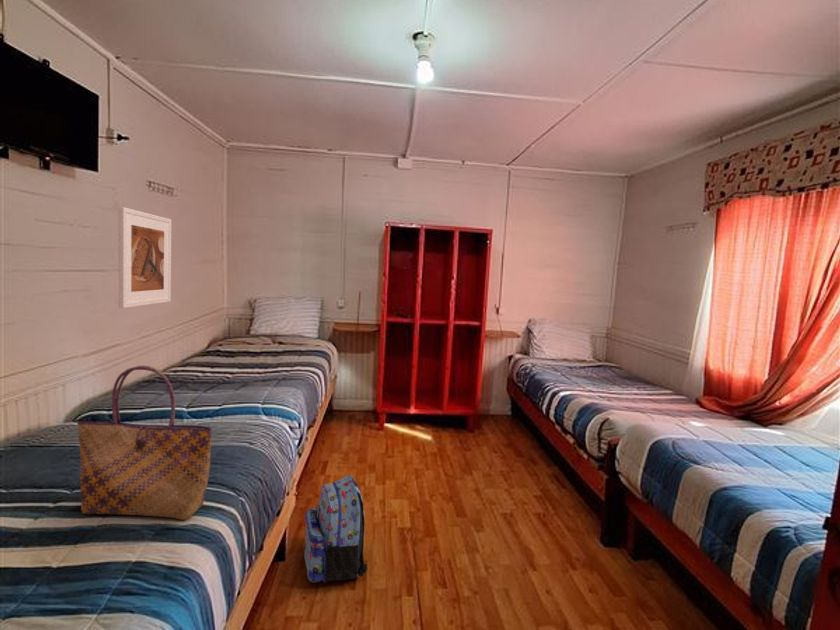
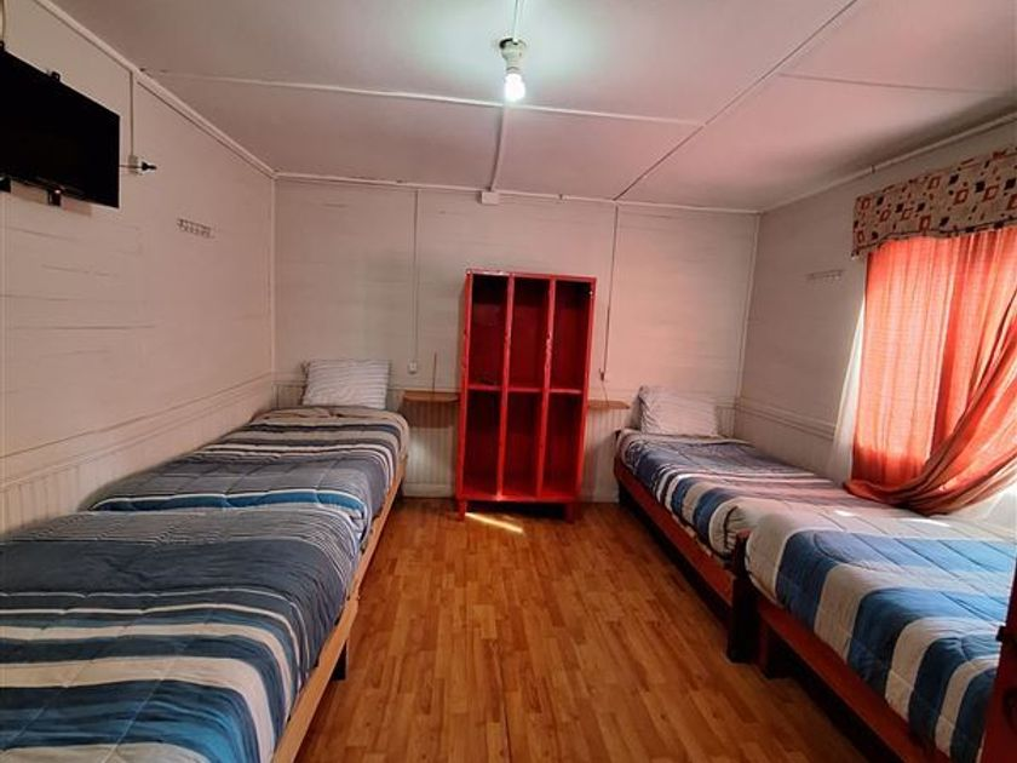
- backpack (335, 522)
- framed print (147, 259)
- tote bag (143, 439)
